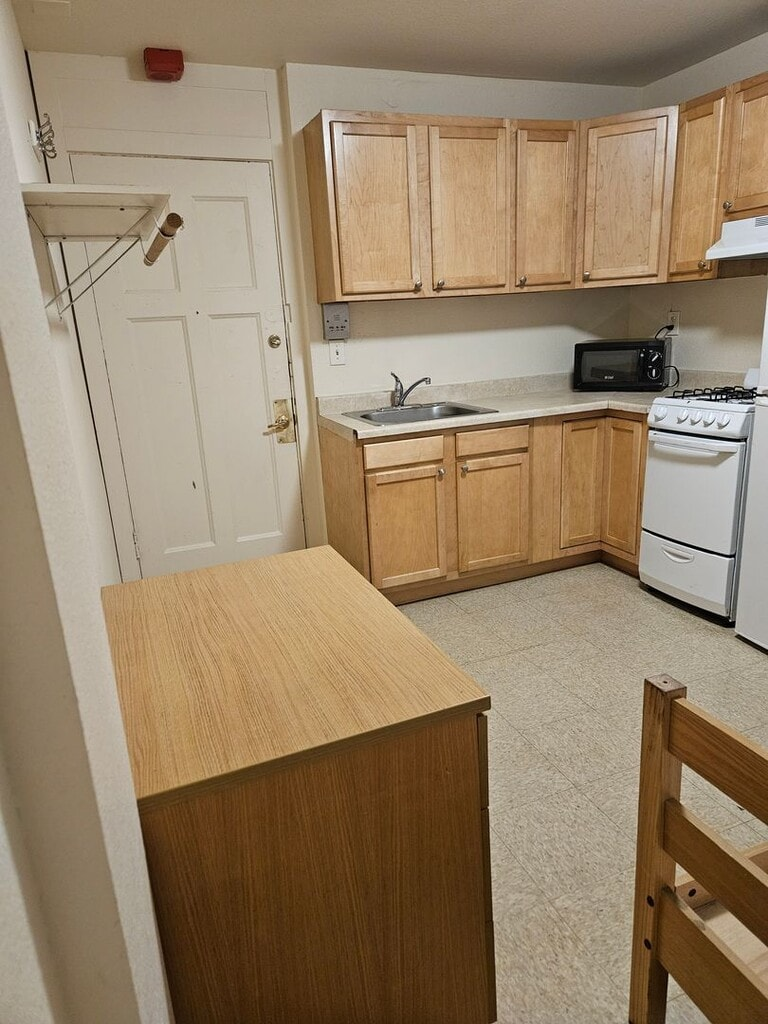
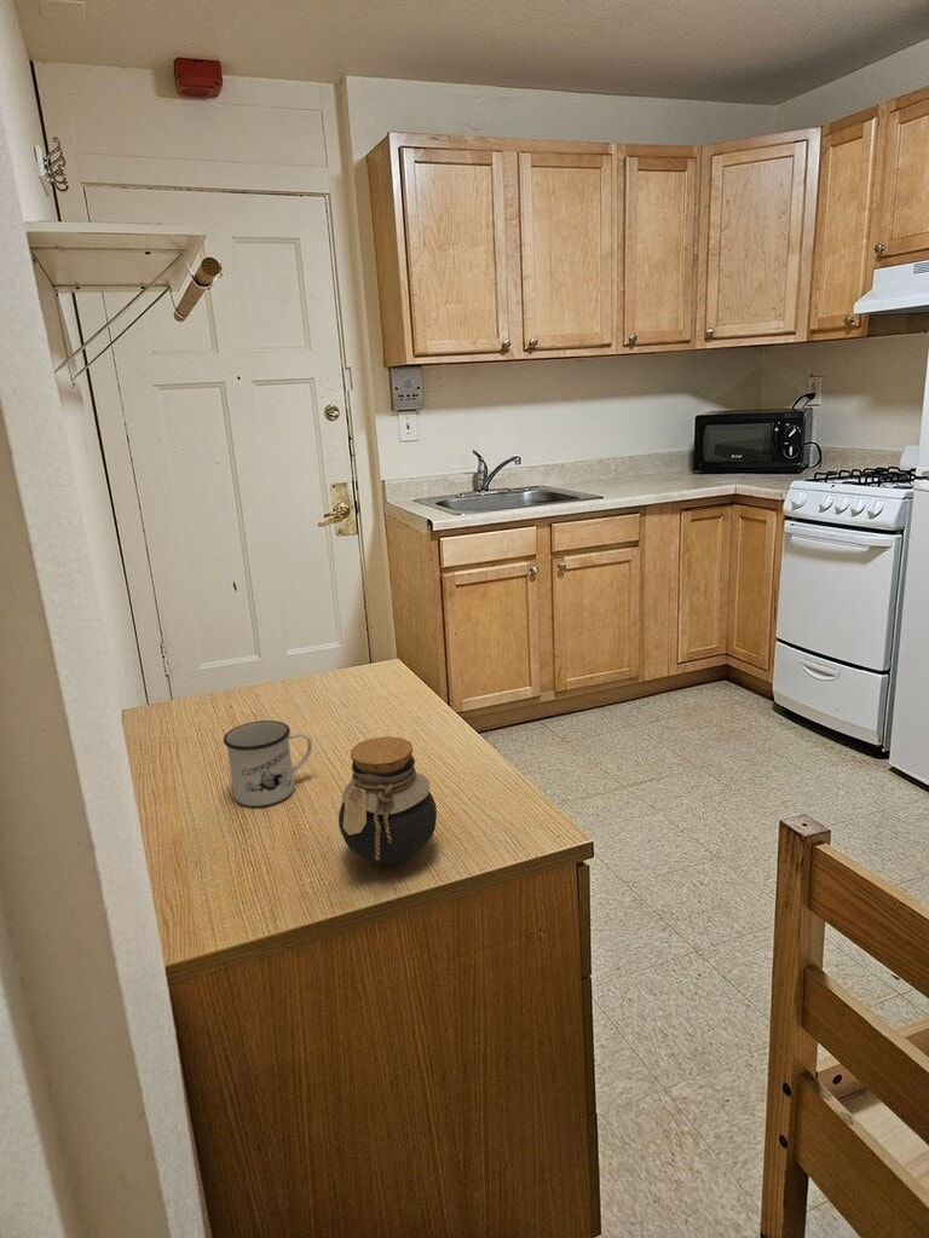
+ jar (382, 805)
+ mug (271, 759)
